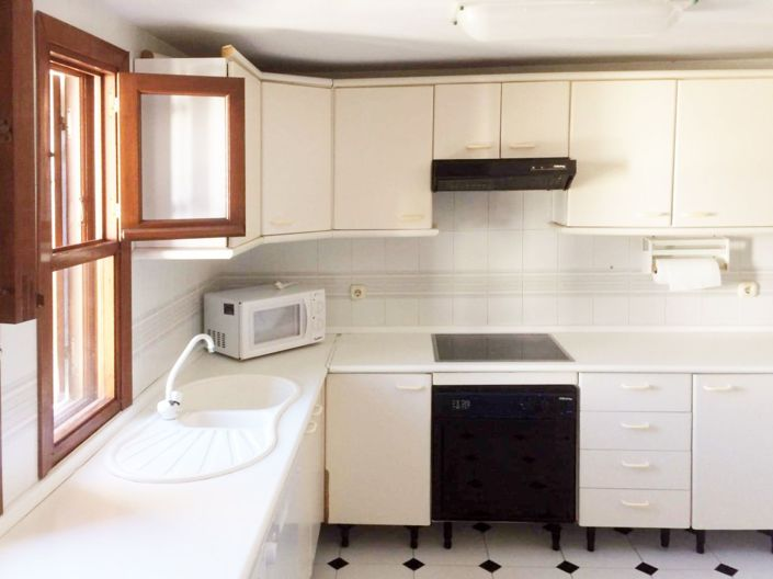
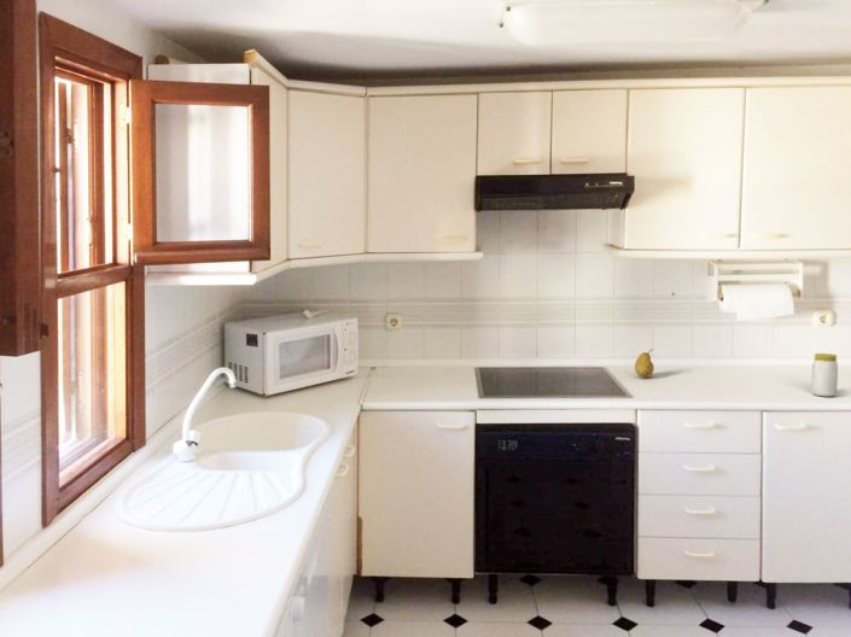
+ jar (824, 374)
+ fruit (643, 363)
